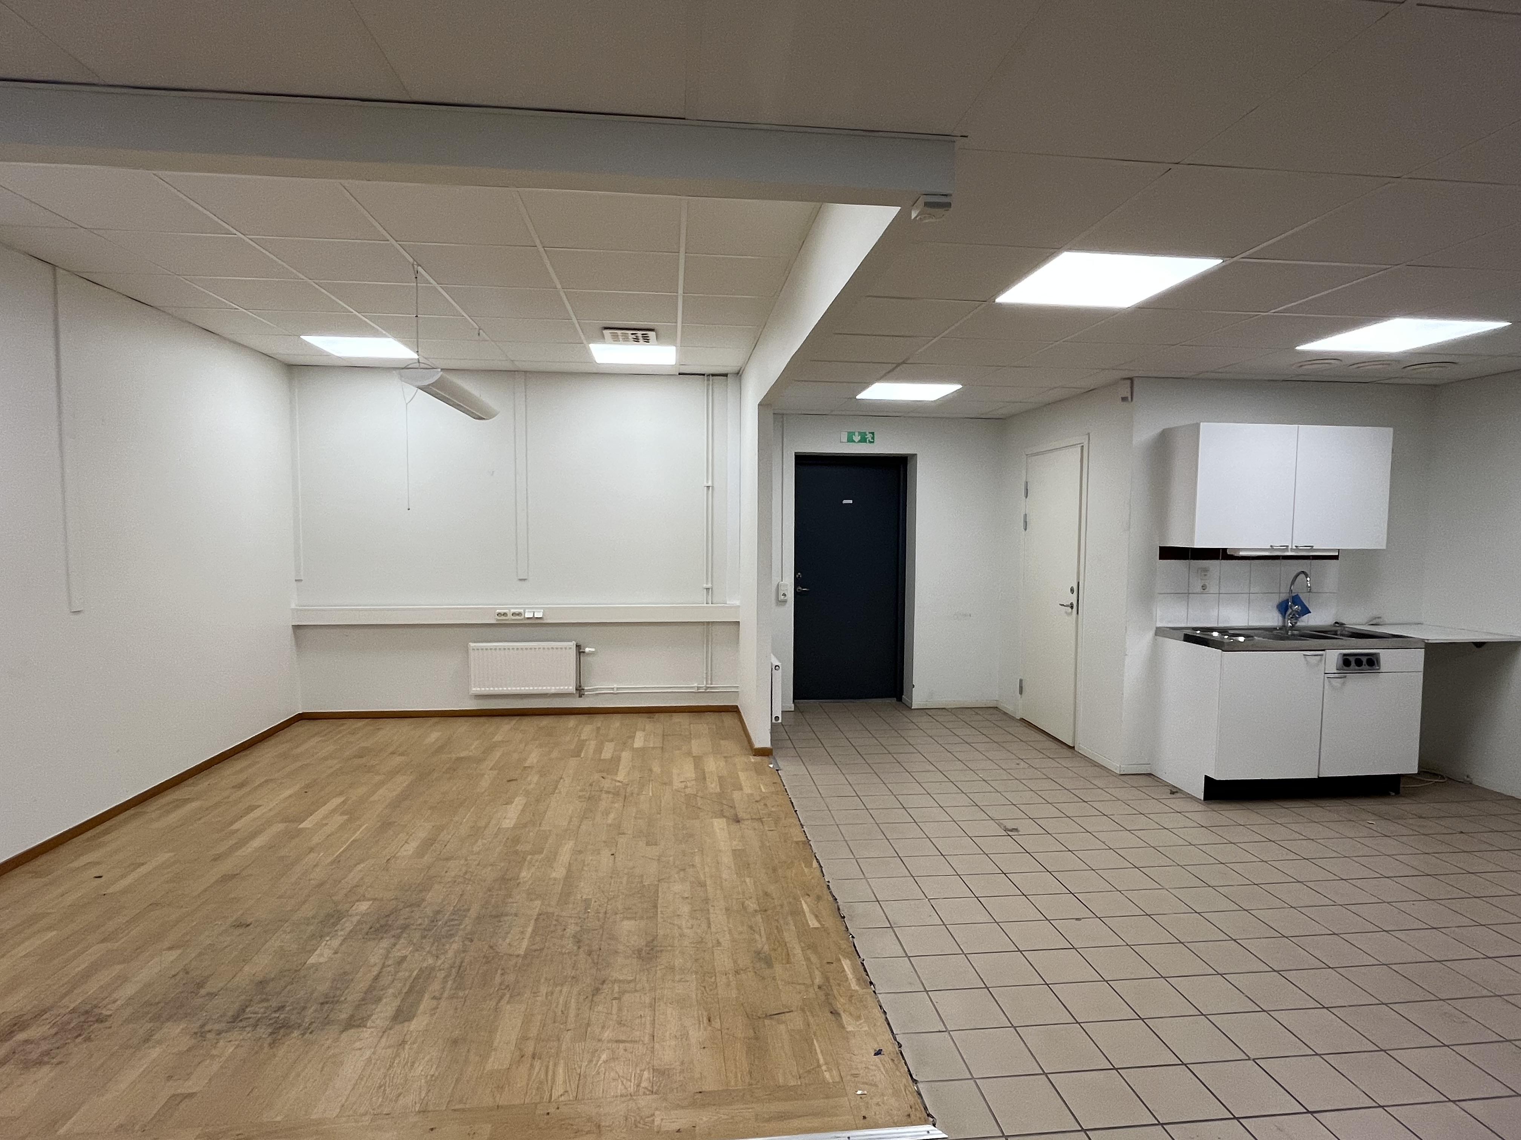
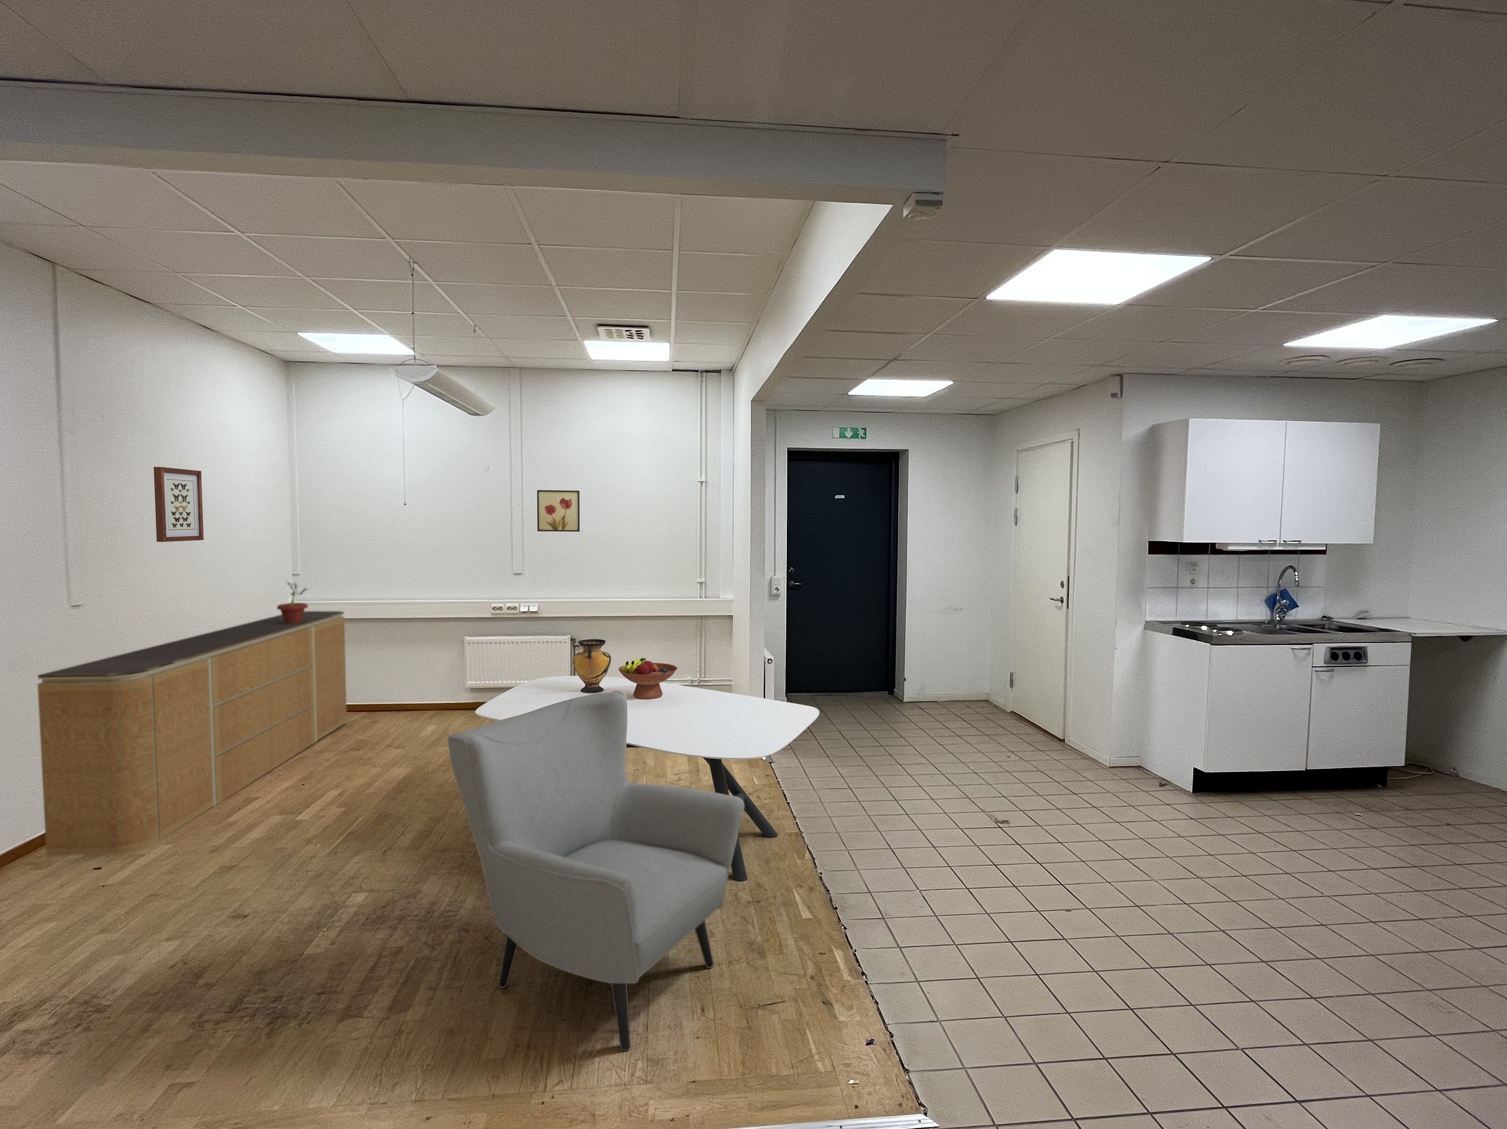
+ fruit bowl (648, 676)
+ sideboard (235, 703)
+ wall art (180, 505)
+ potted plant (293, 601)
+ chair (587, 846)
+ wall art (559, 511)
+ dining table (638, 747)
+ vase (592, 665)
